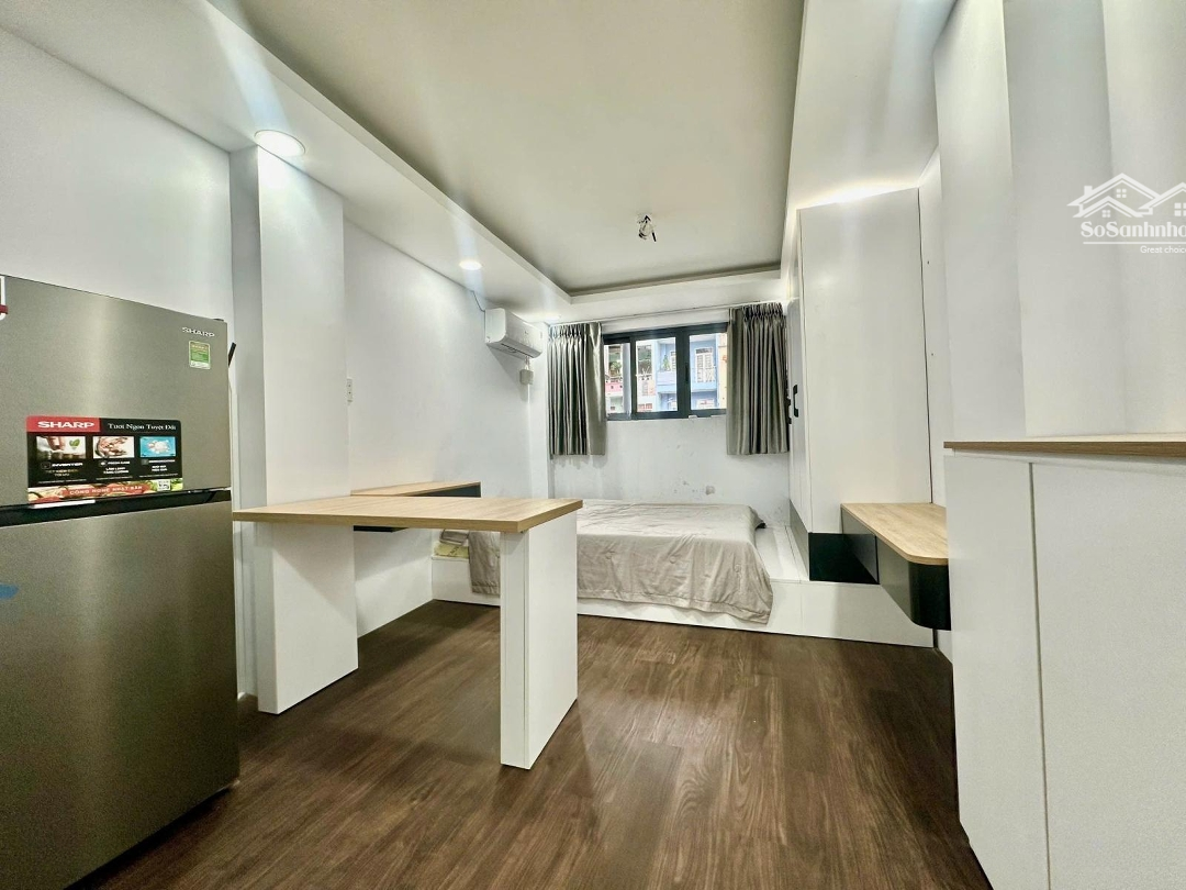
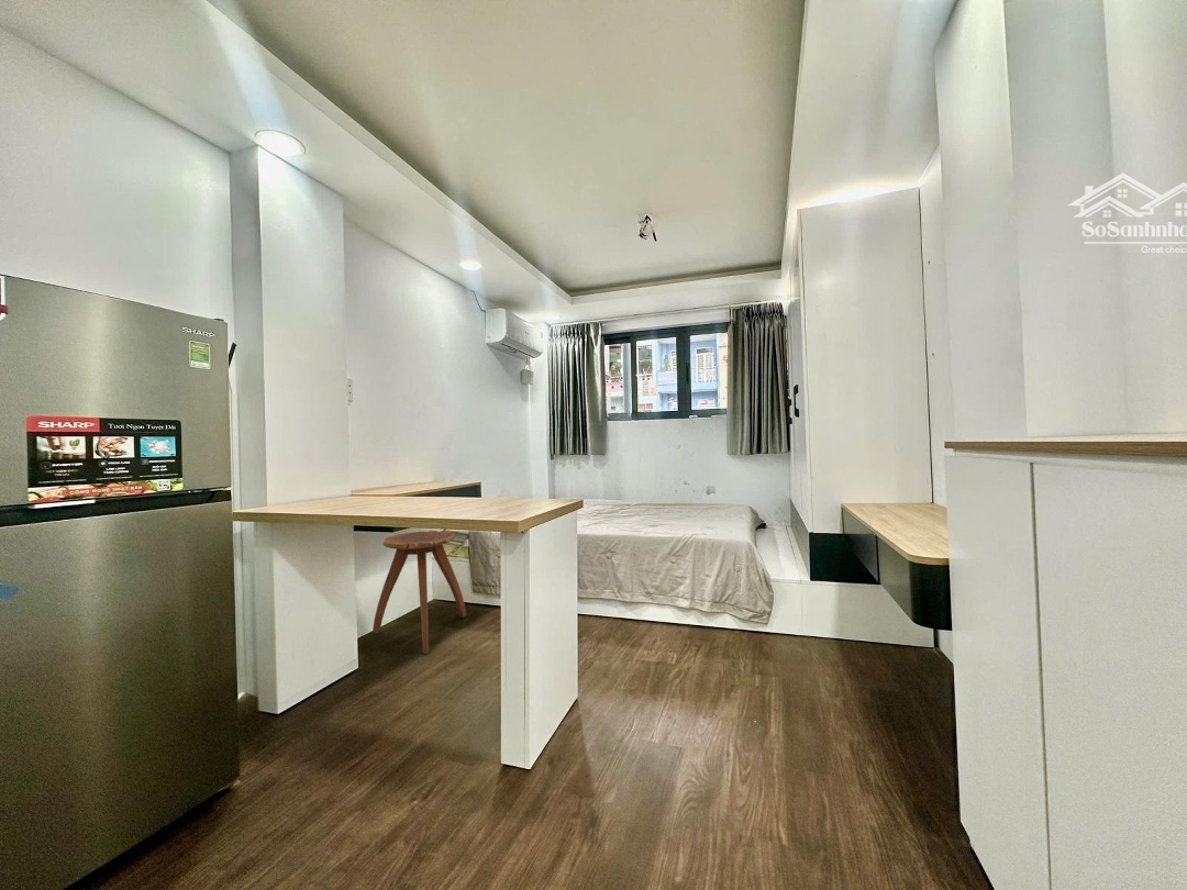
+ stool (419, 582)
